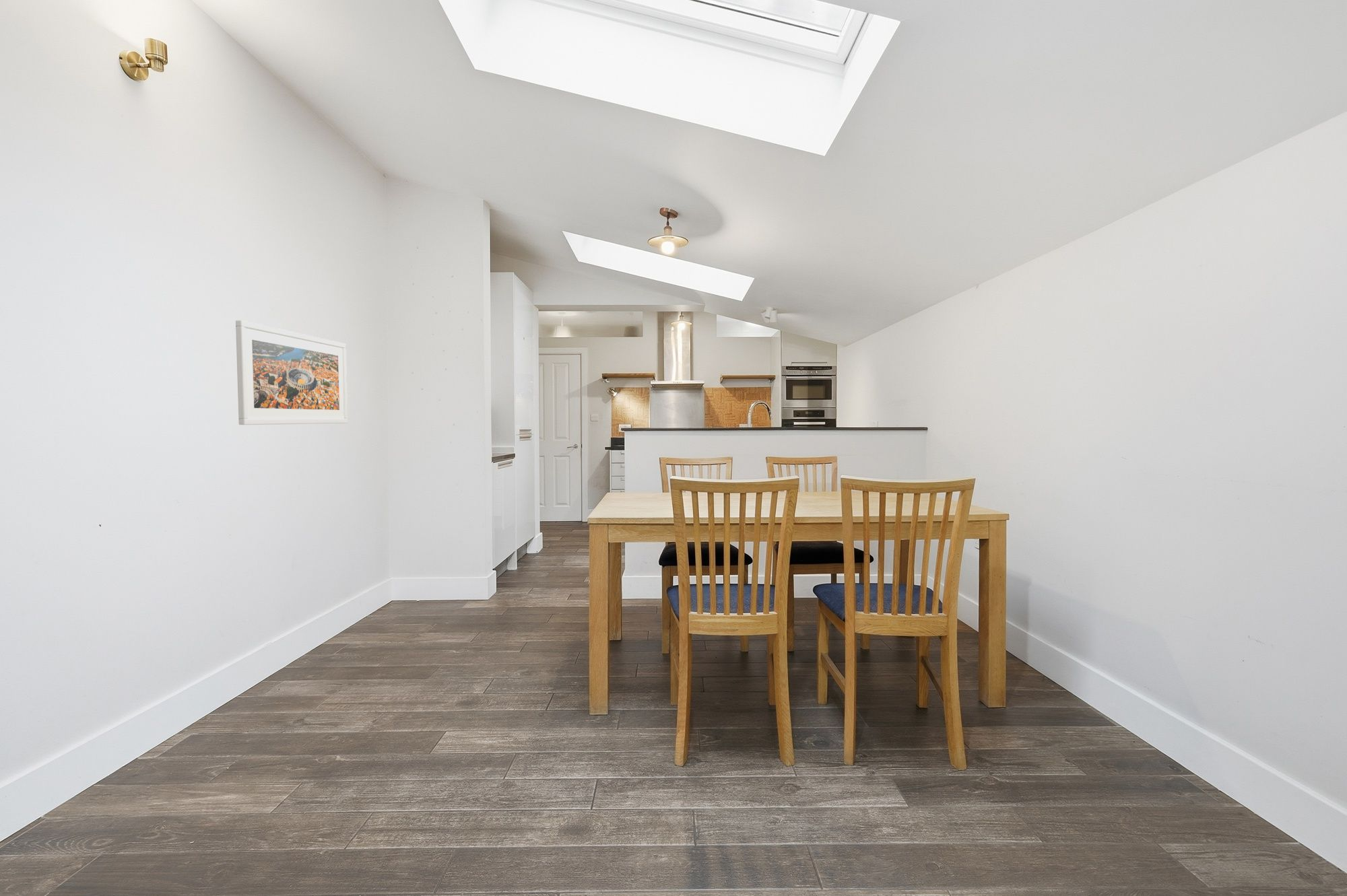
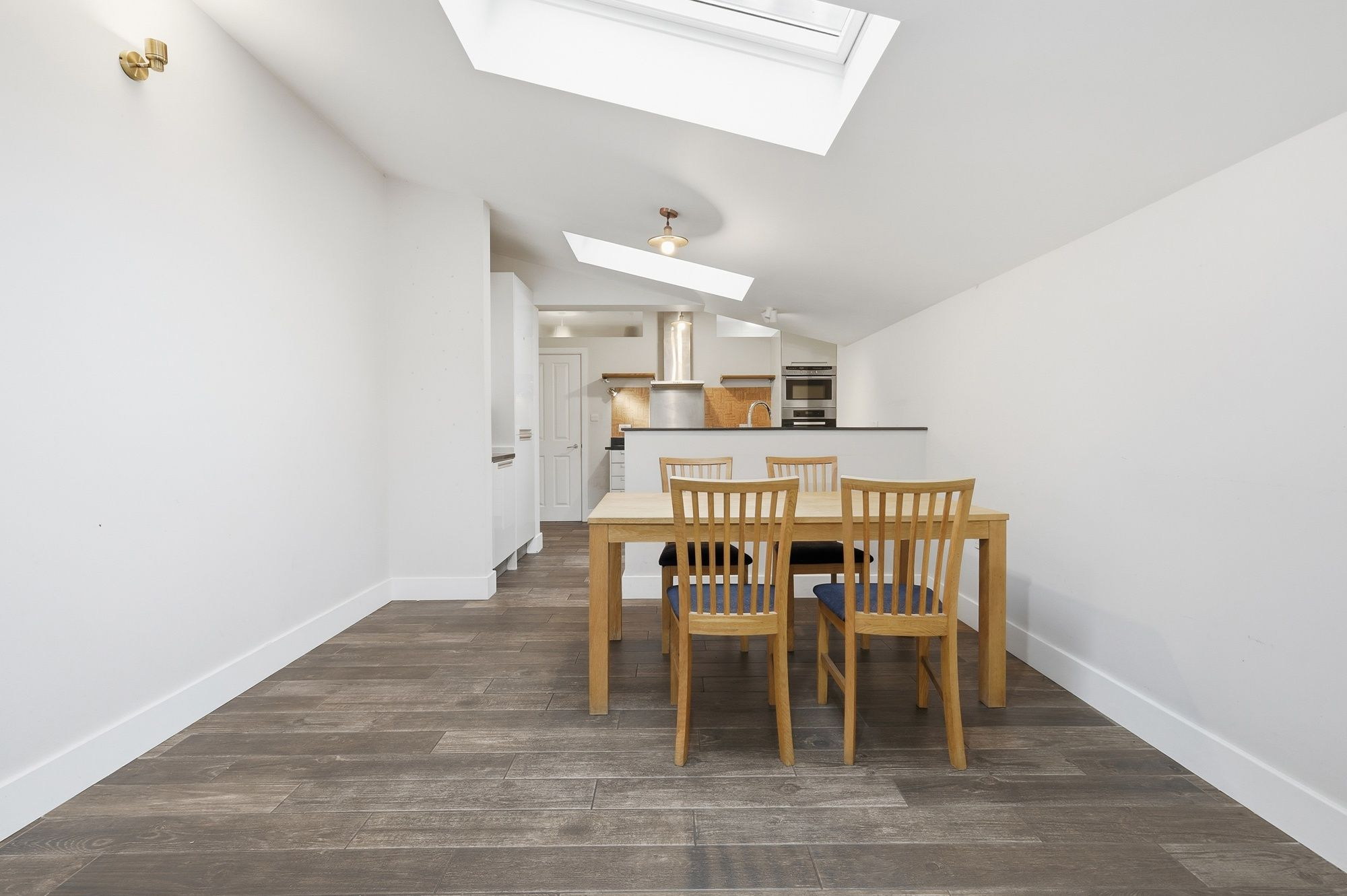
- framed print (299, 378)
